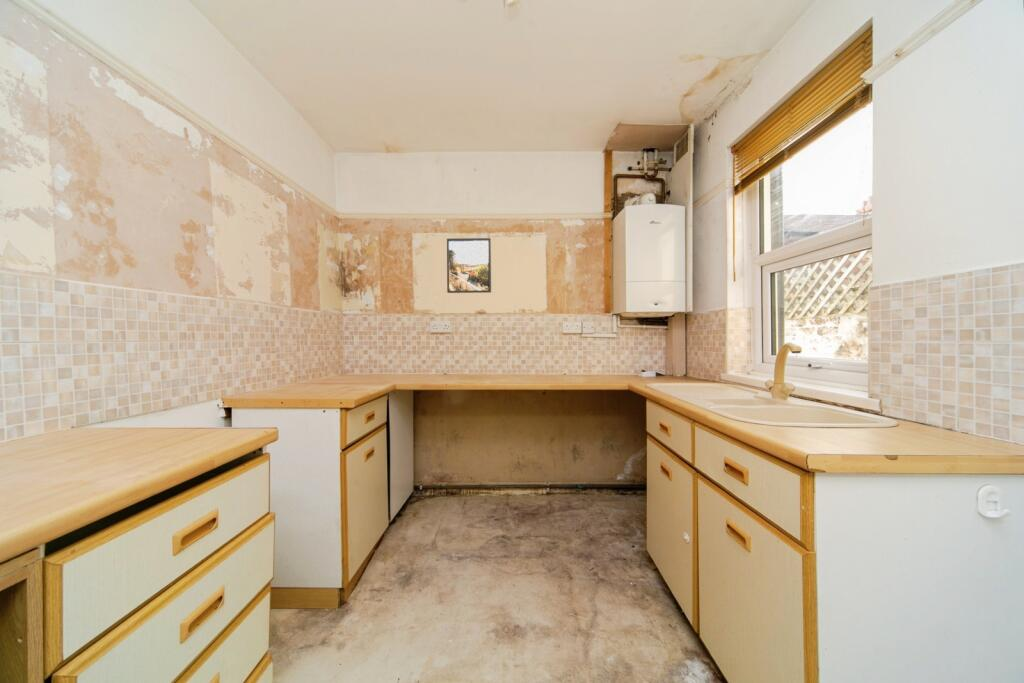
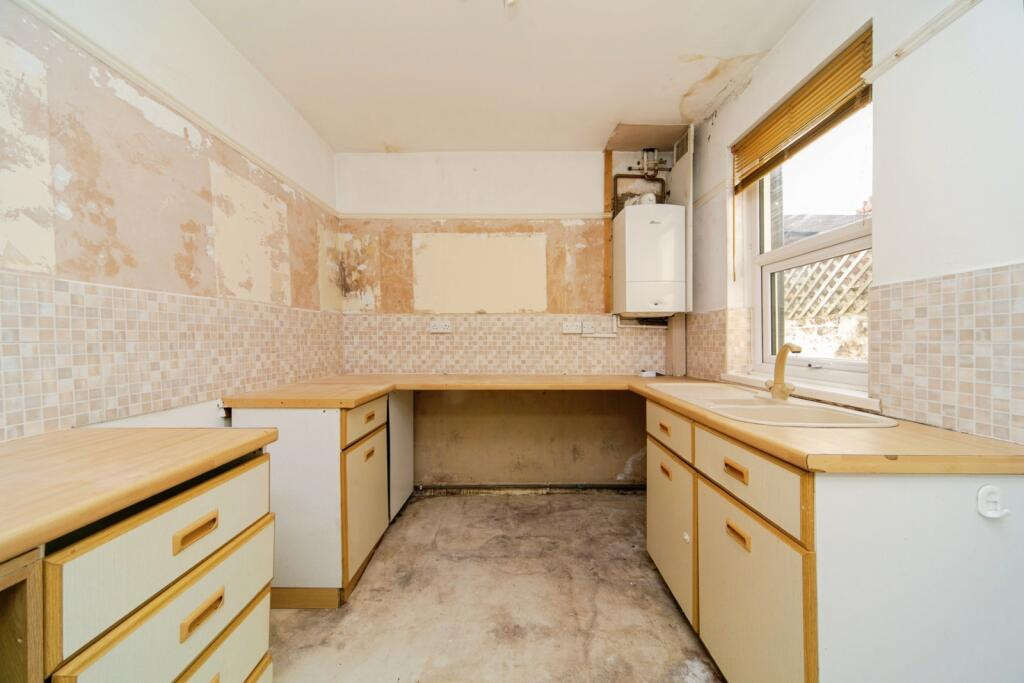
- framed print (469, 265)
